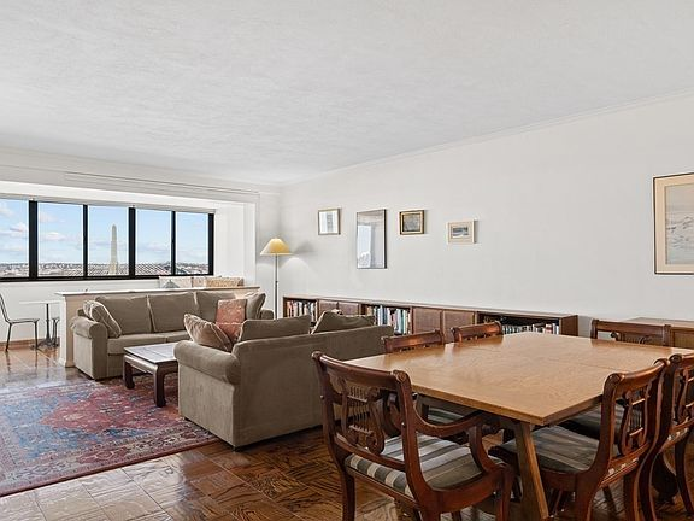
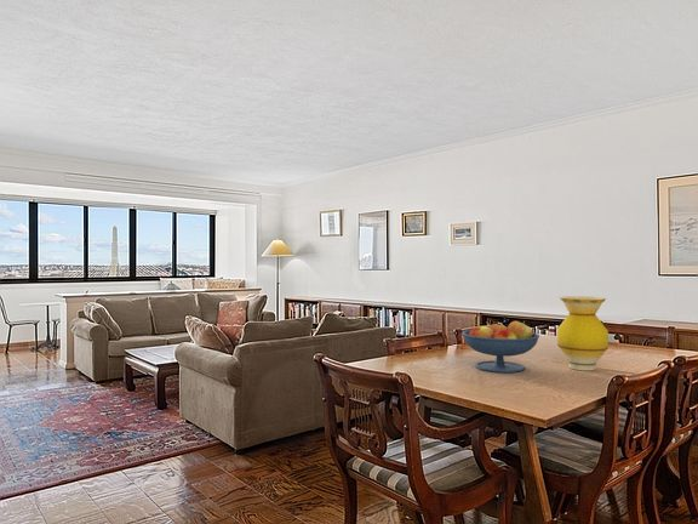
+ vase (582, 332)
+ fruit bowl (499, 344)
